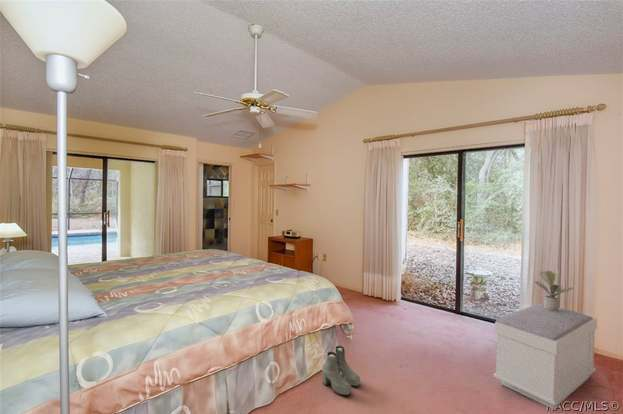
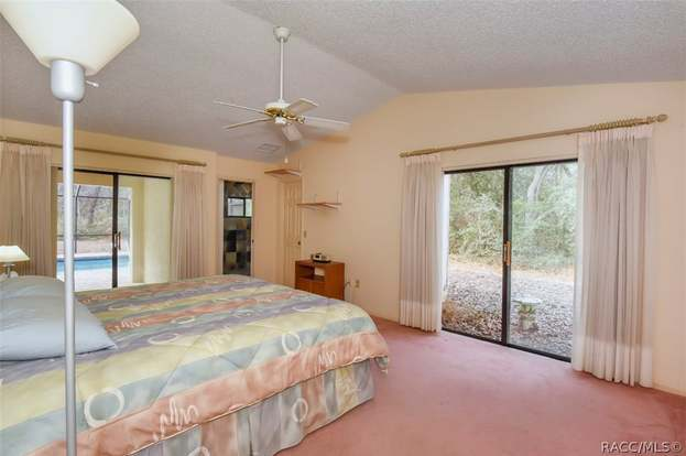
- potted plant (553, 289)
- bench (545, 348)
- boots (340, 368)
